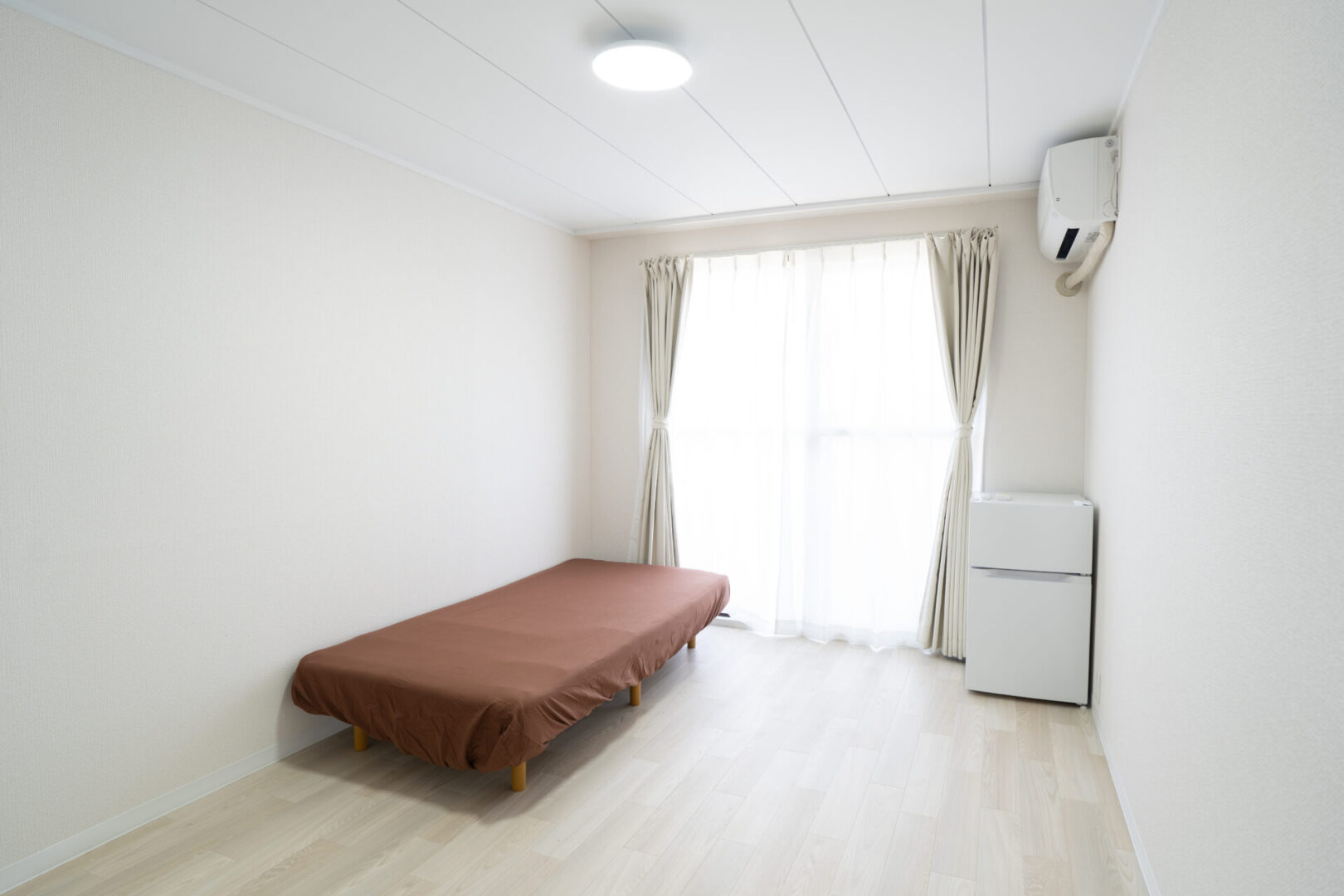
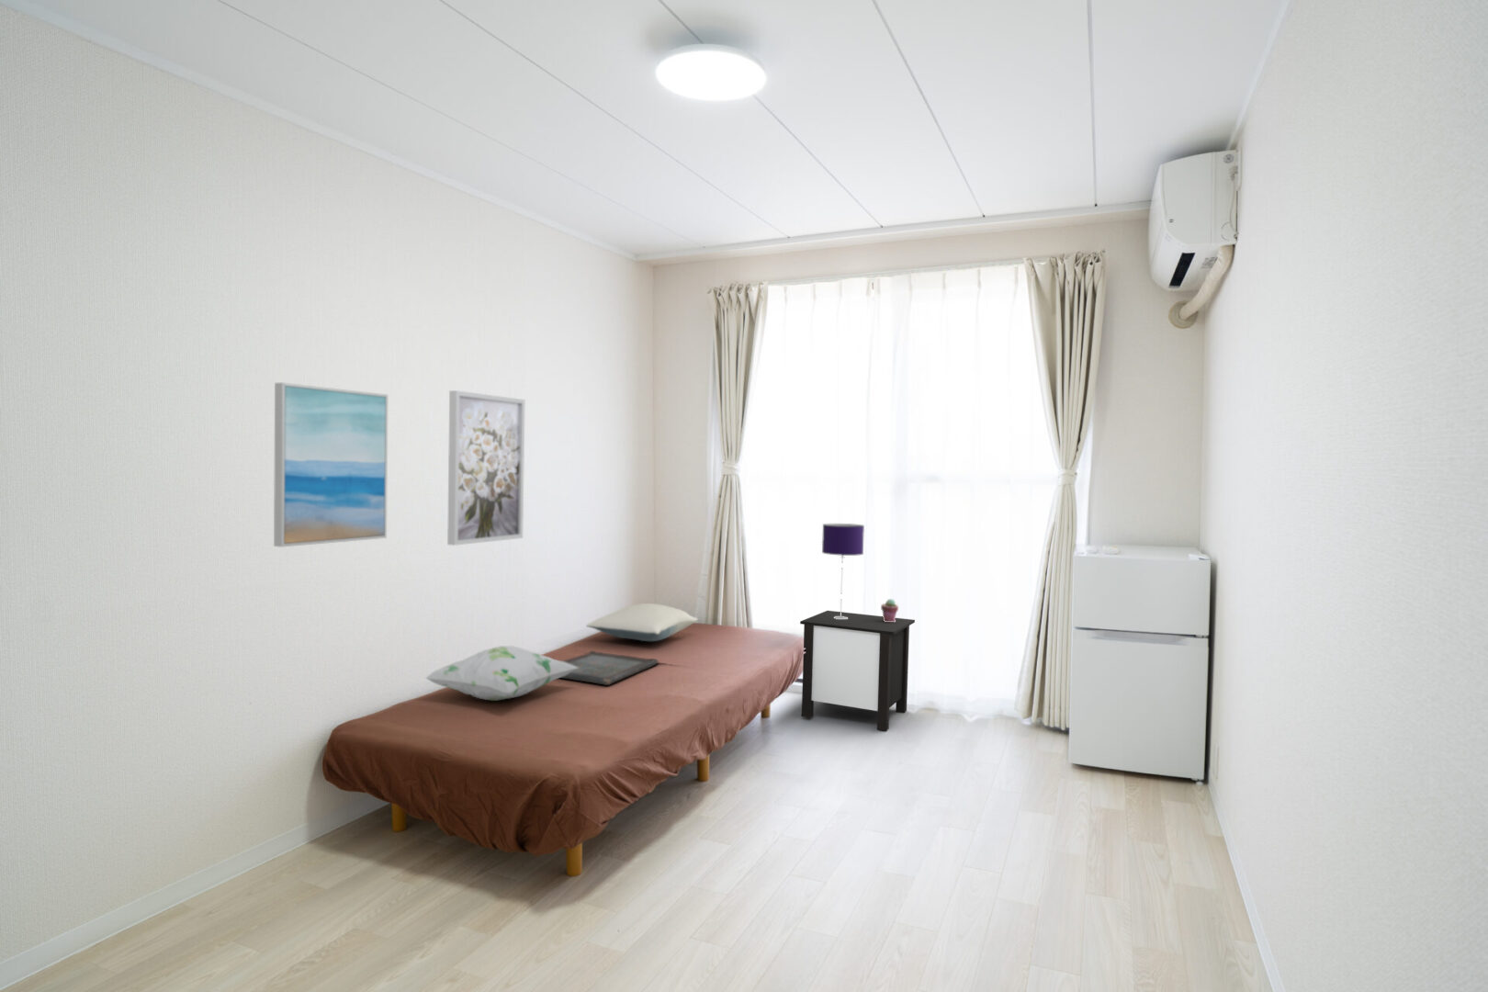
+ nightstand (856, 666)
+ decorative pillow (502, 671)
+ wall art (488, 468)
+ serving tray (599, 665)
+ pillow (642, 622)
+ table lamp (841, 570)
+ potted succulent (889, 609)
+ wall art (334, 466)
